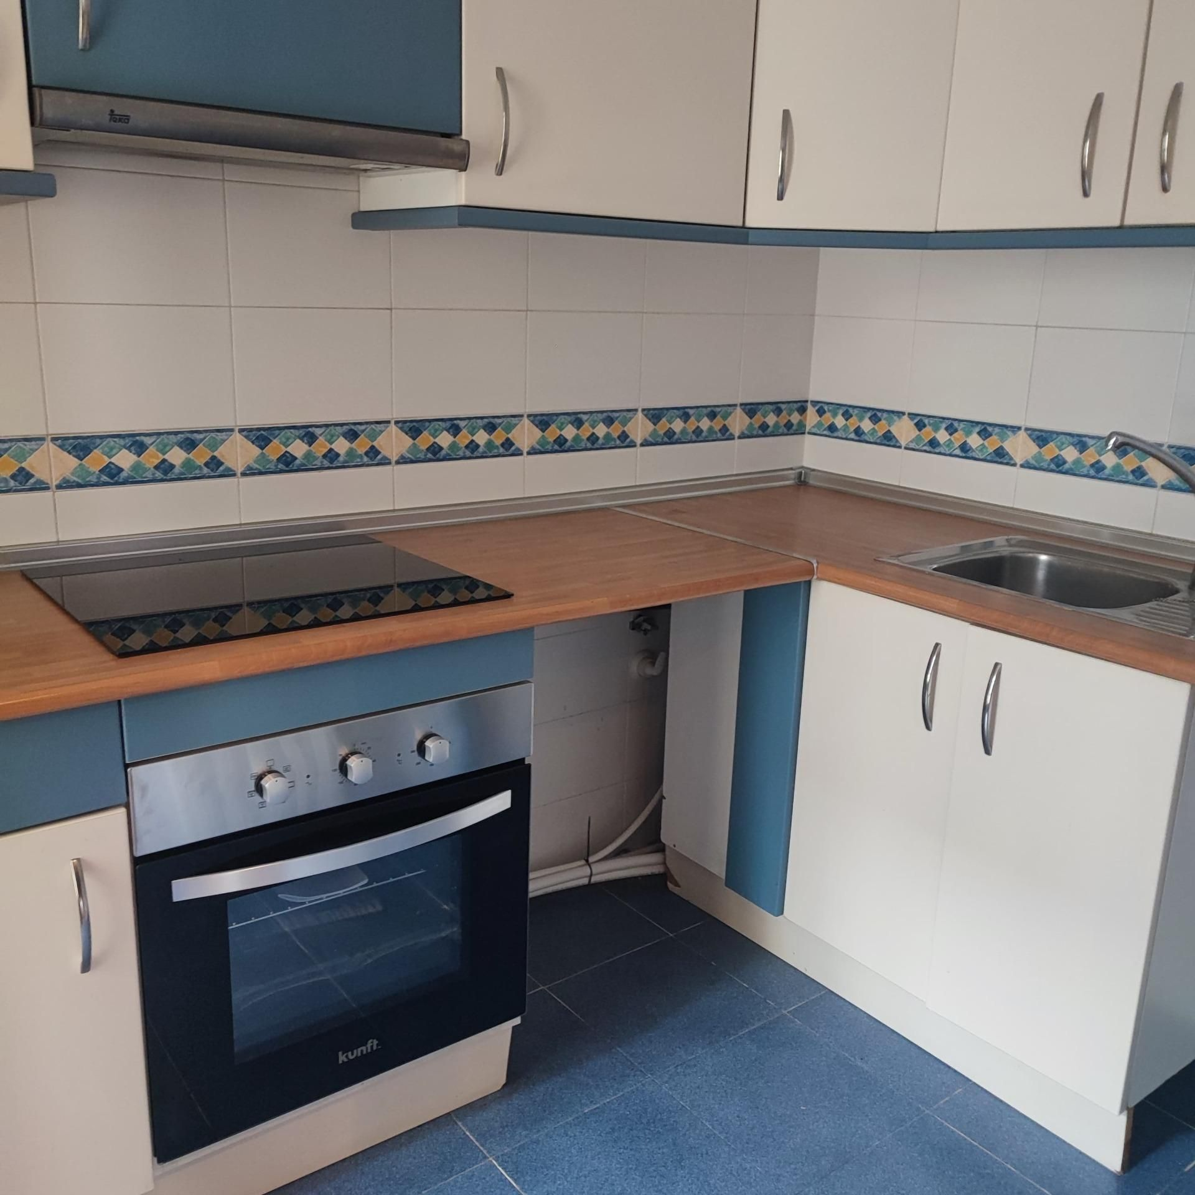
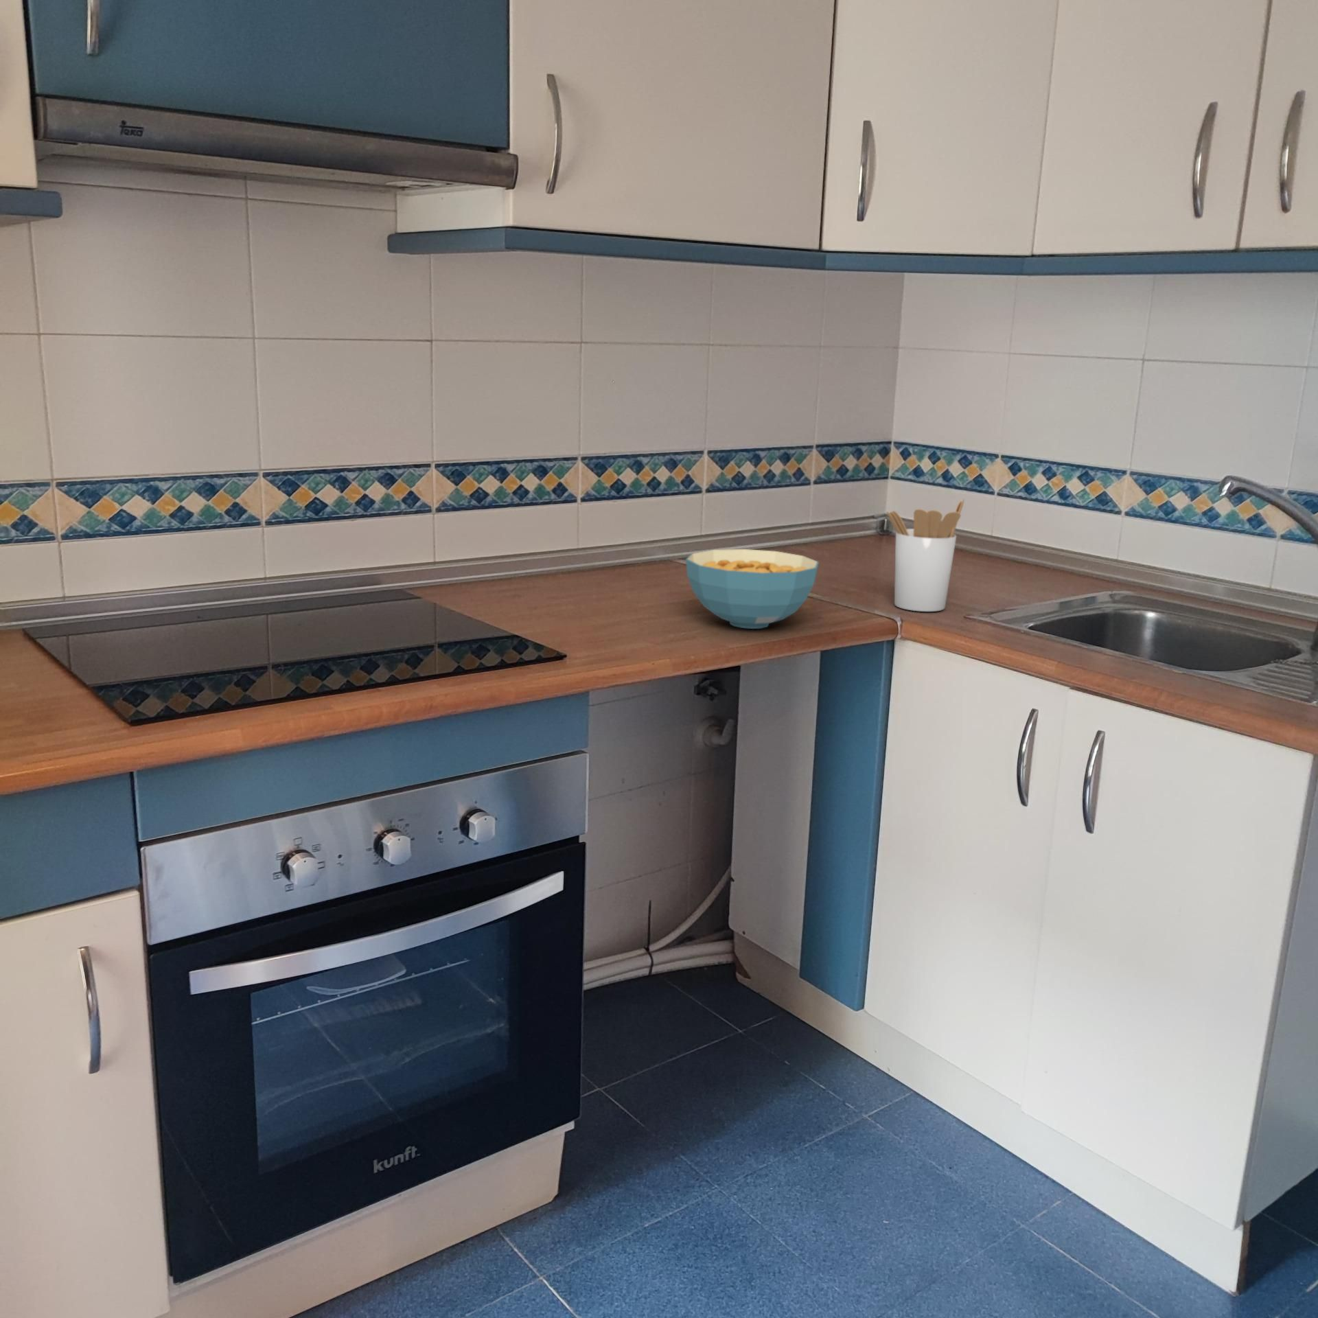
+ utensil holder (927, 555)
+ cereal bowl (751, 593)
